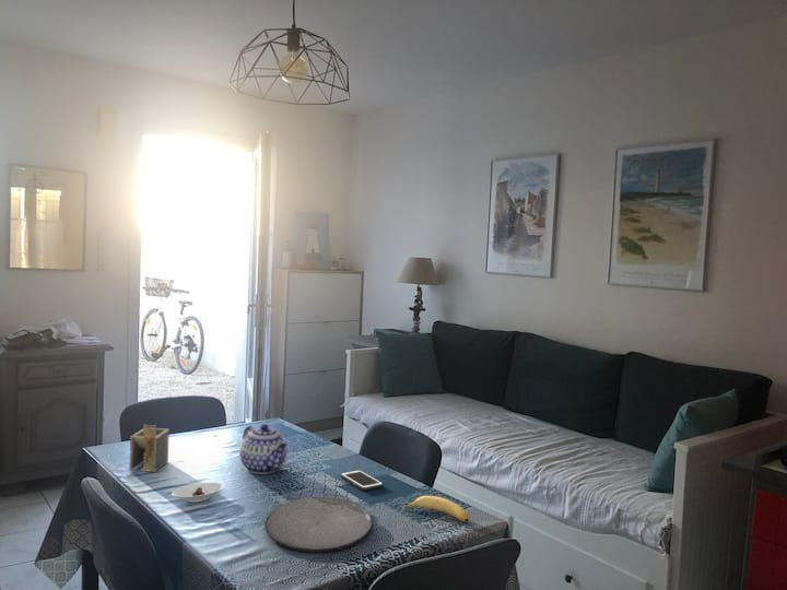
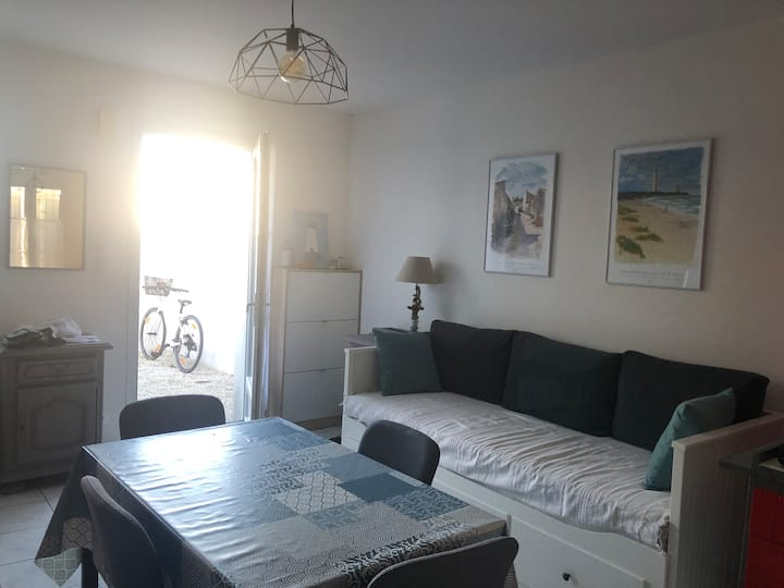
- plate (318, 522)
- napkin holder (150, 444)
- banana (438, 507)
- cell phone (361, 480)
- teapot (263, 446)
- saucer (198, 493)
